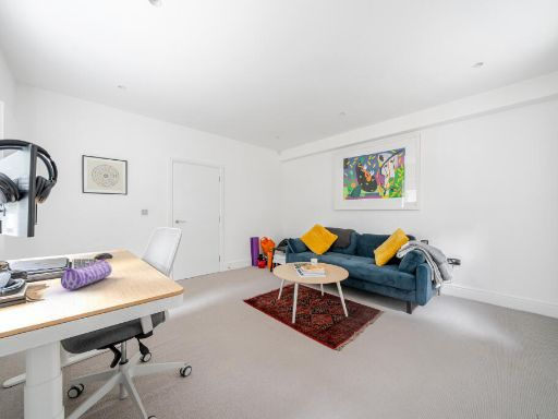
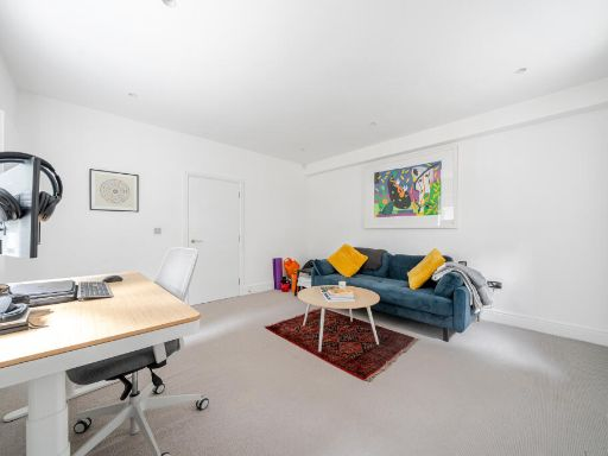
- pencil case (88, 273)
